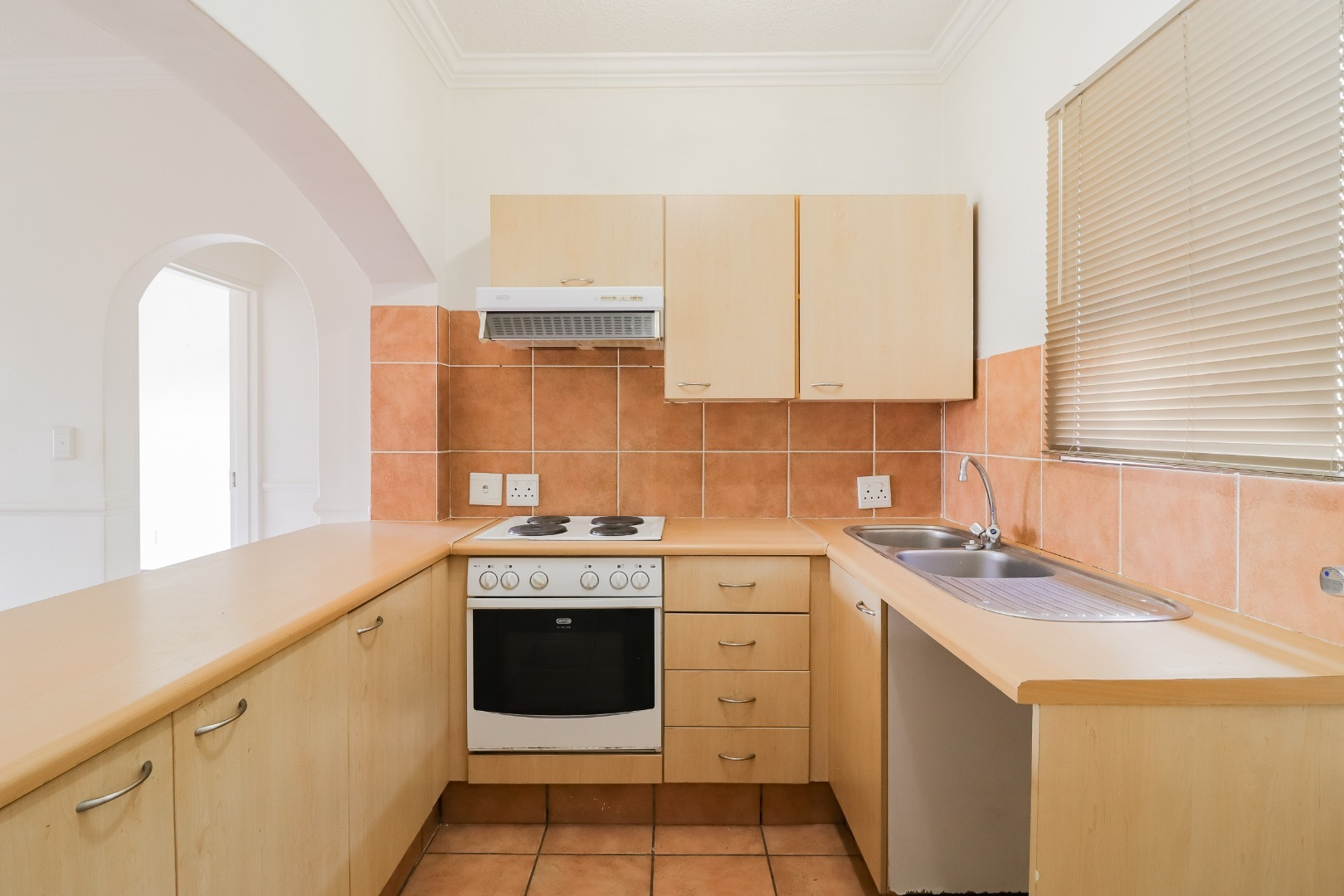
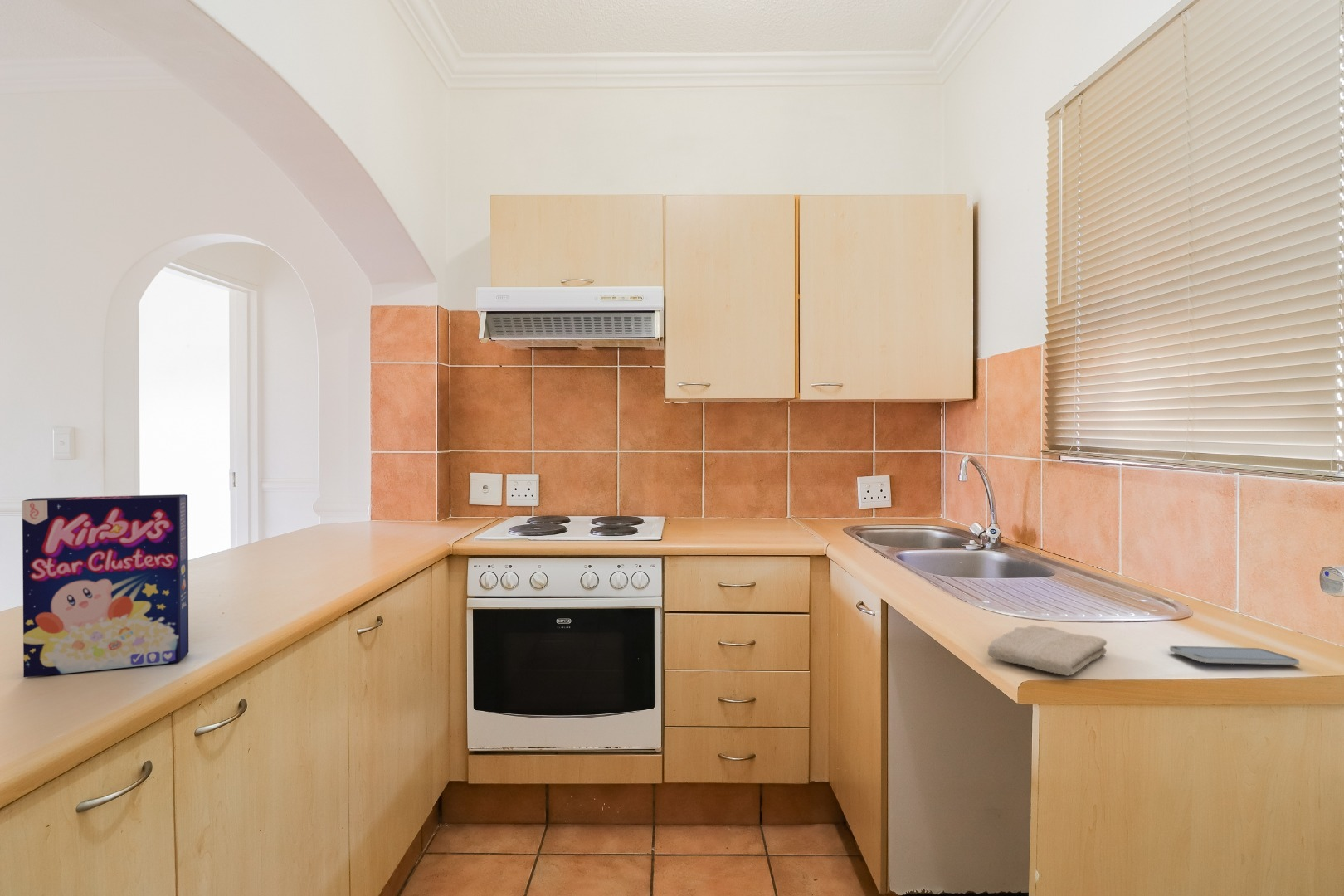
+ cereal box (110, 580)
+ smartphone (1232, 655)
+ washcloth (1049, 647)
